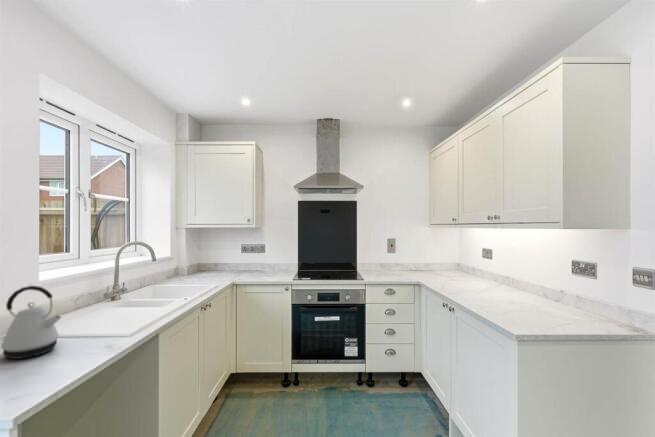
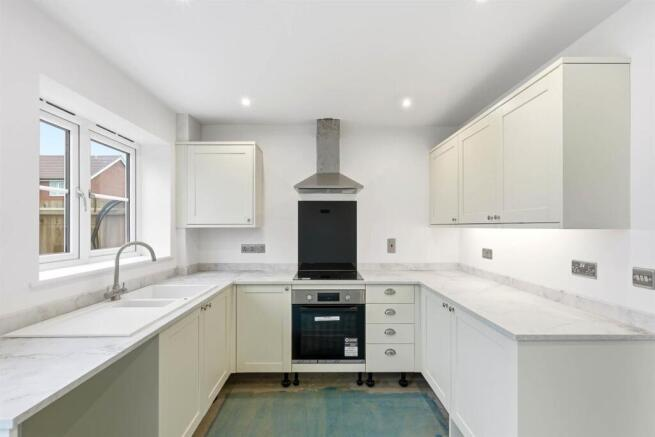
- kettle (32, 319)
